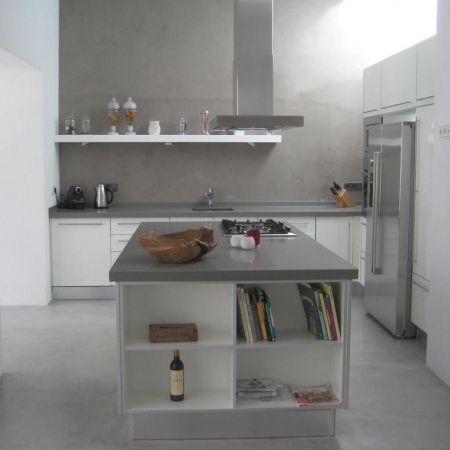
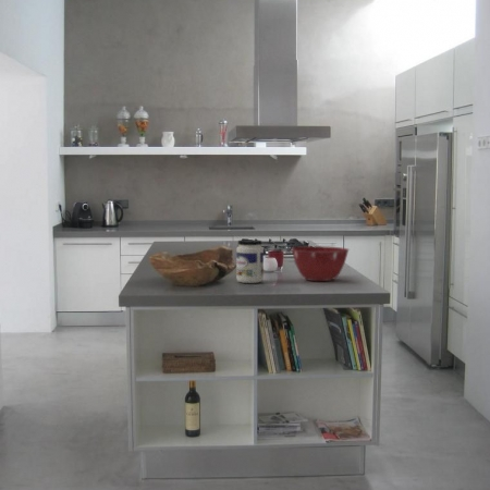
+ jar (249, 261)
+ mixing bowl (319, 264)
